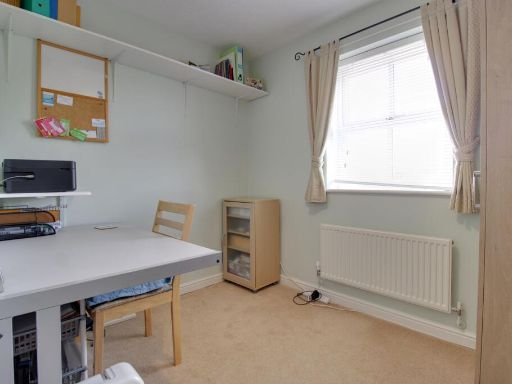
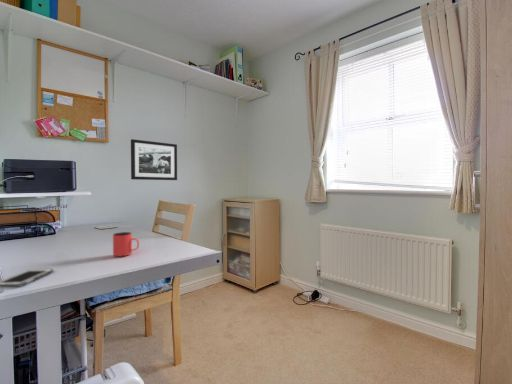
+ cell phone (25, 277)
+ cup (126, 244)
+ picture frame (155, 161)
